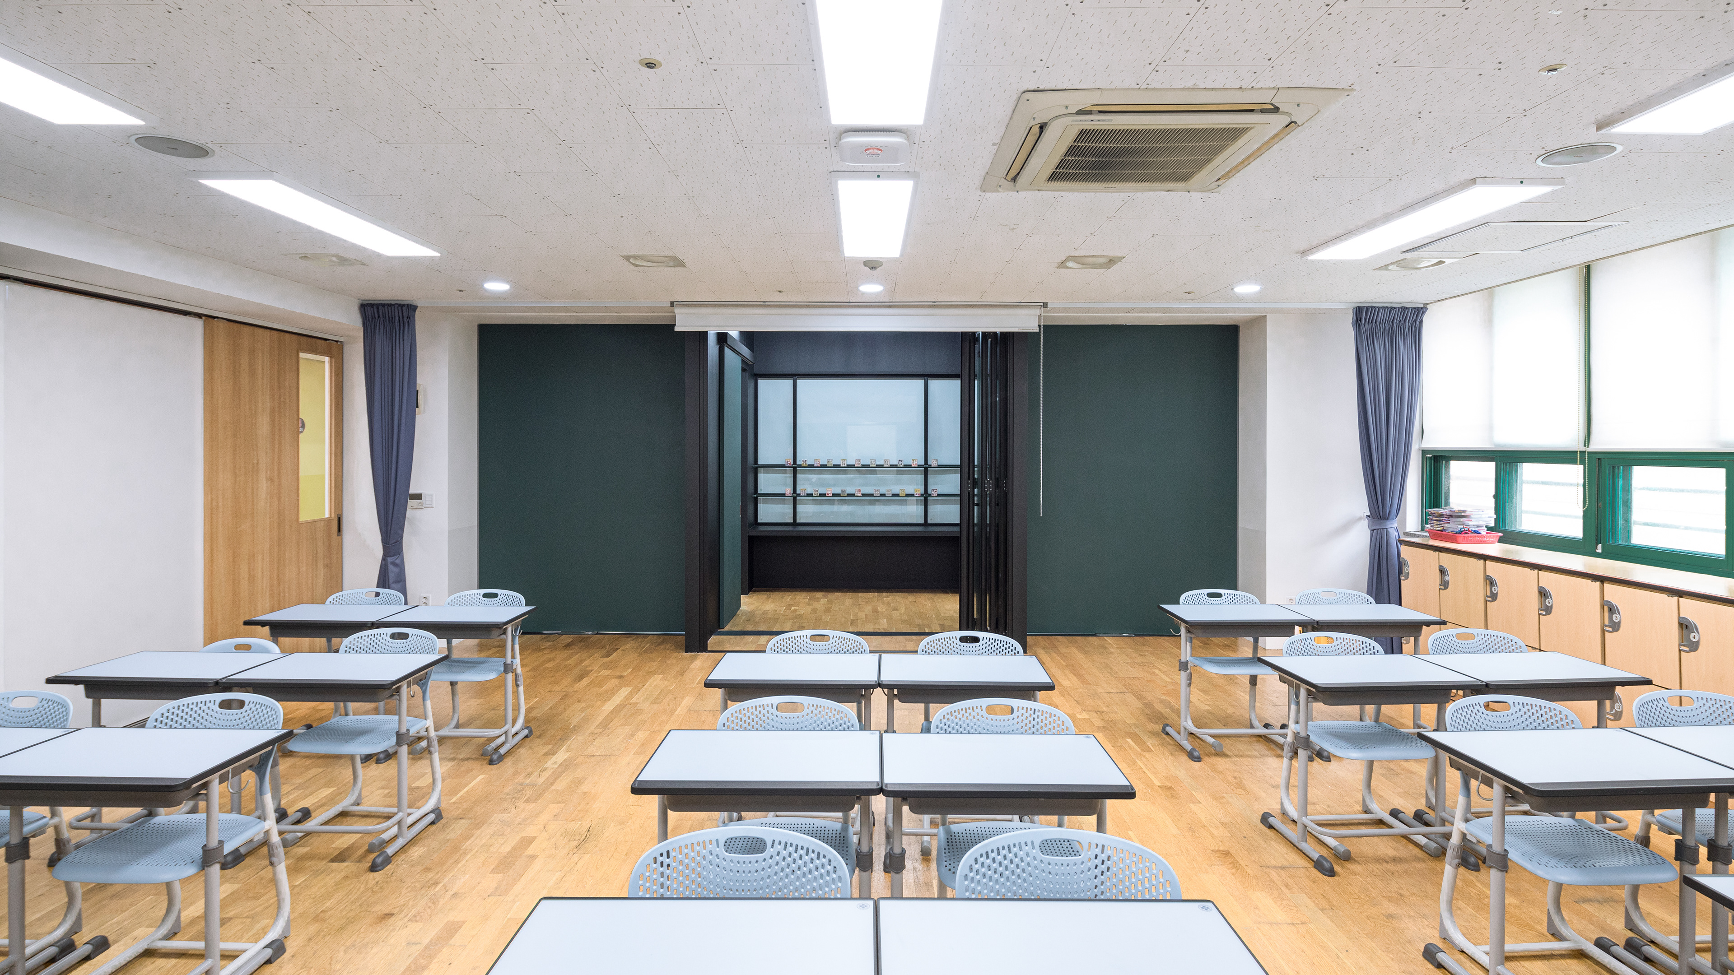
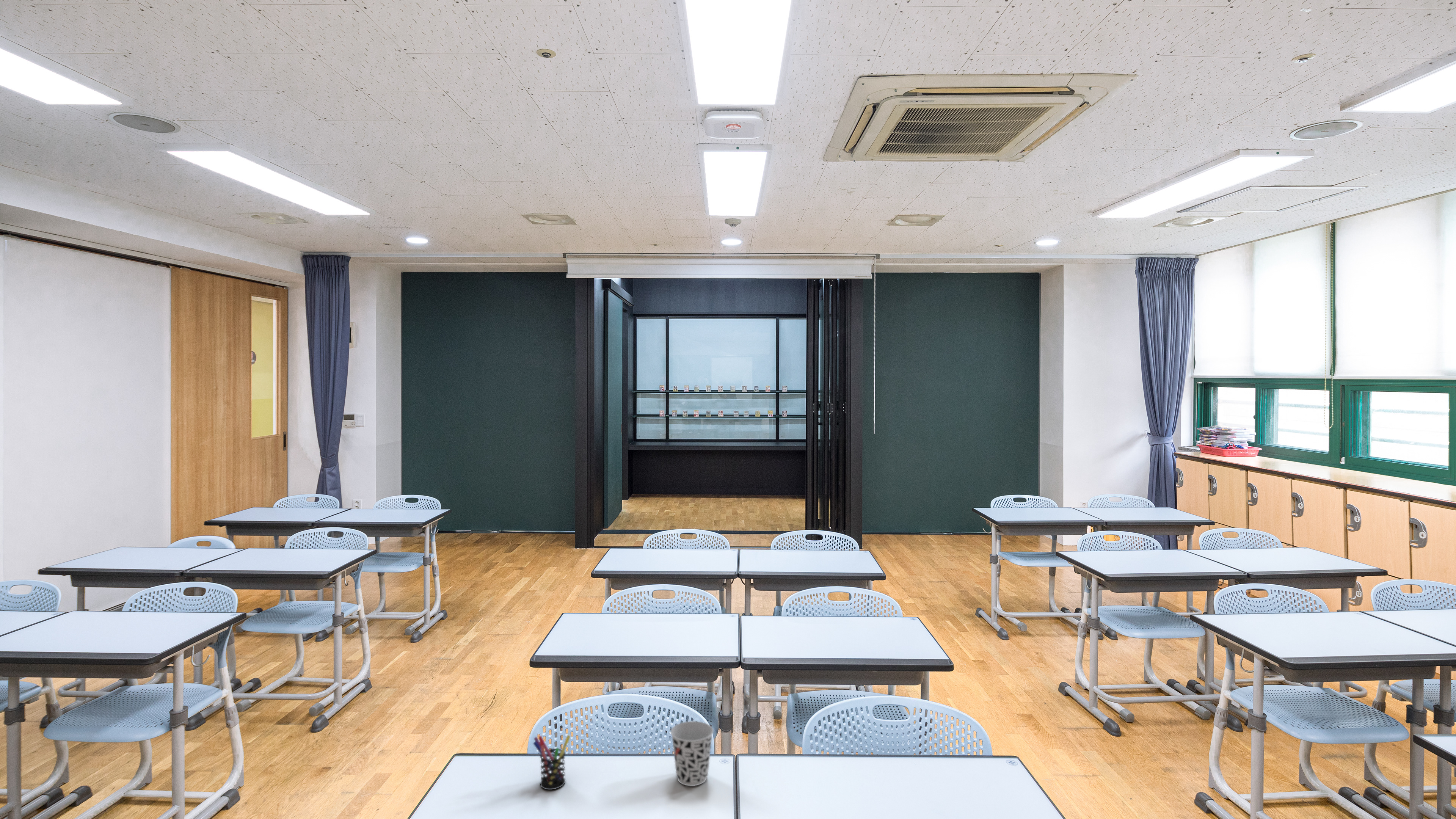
+ pen holder (552, 759)
+ cup (692, 754)
